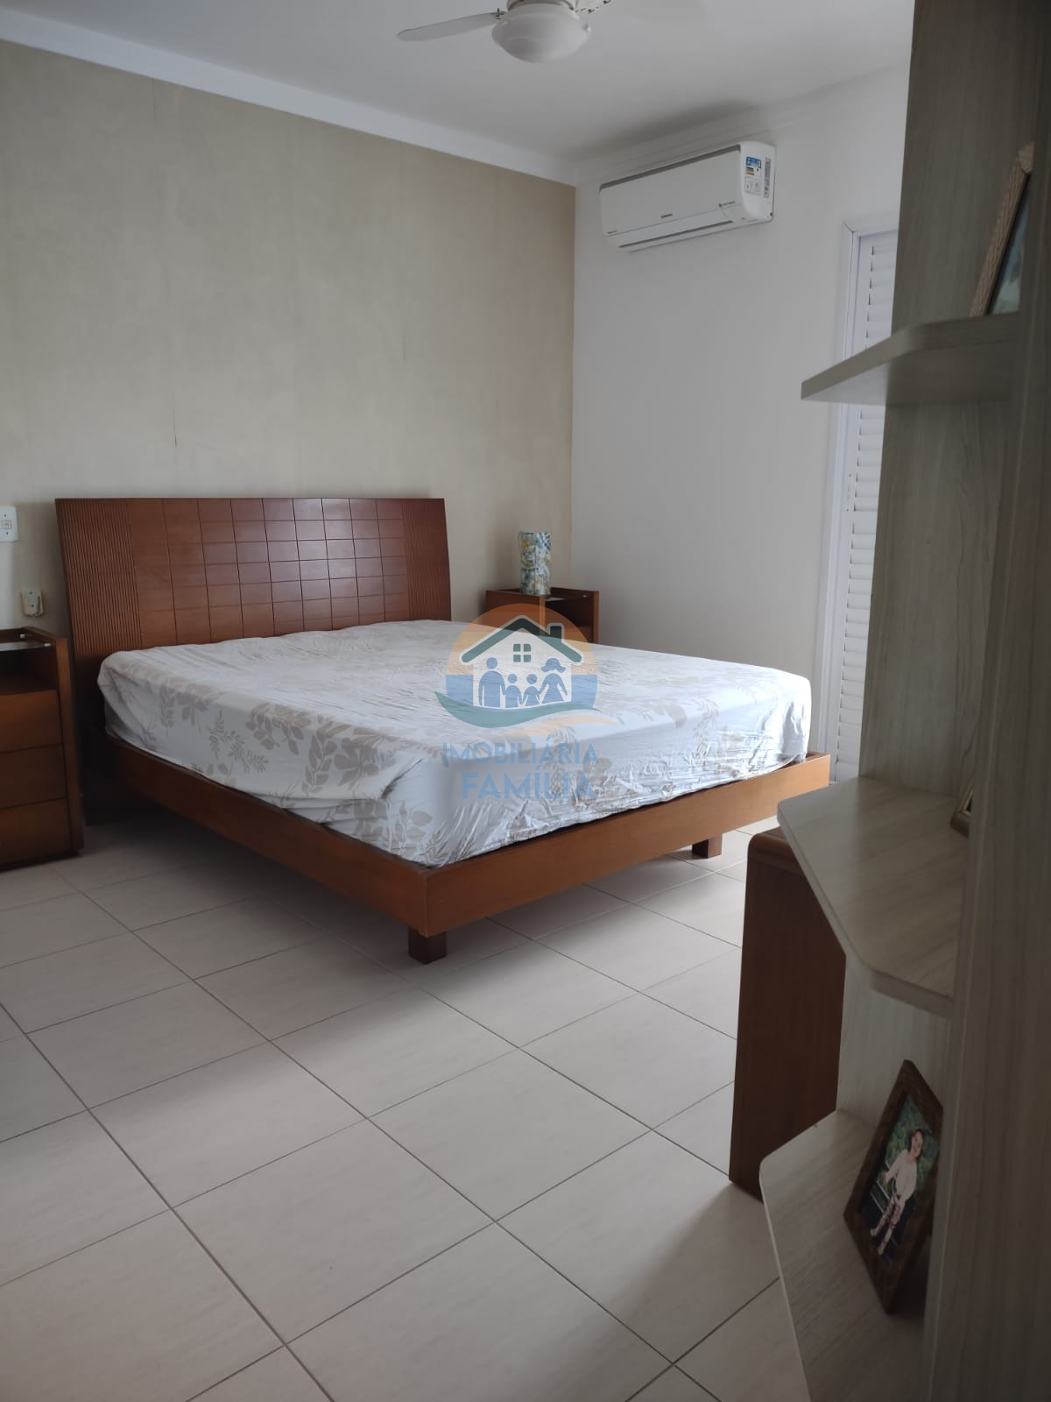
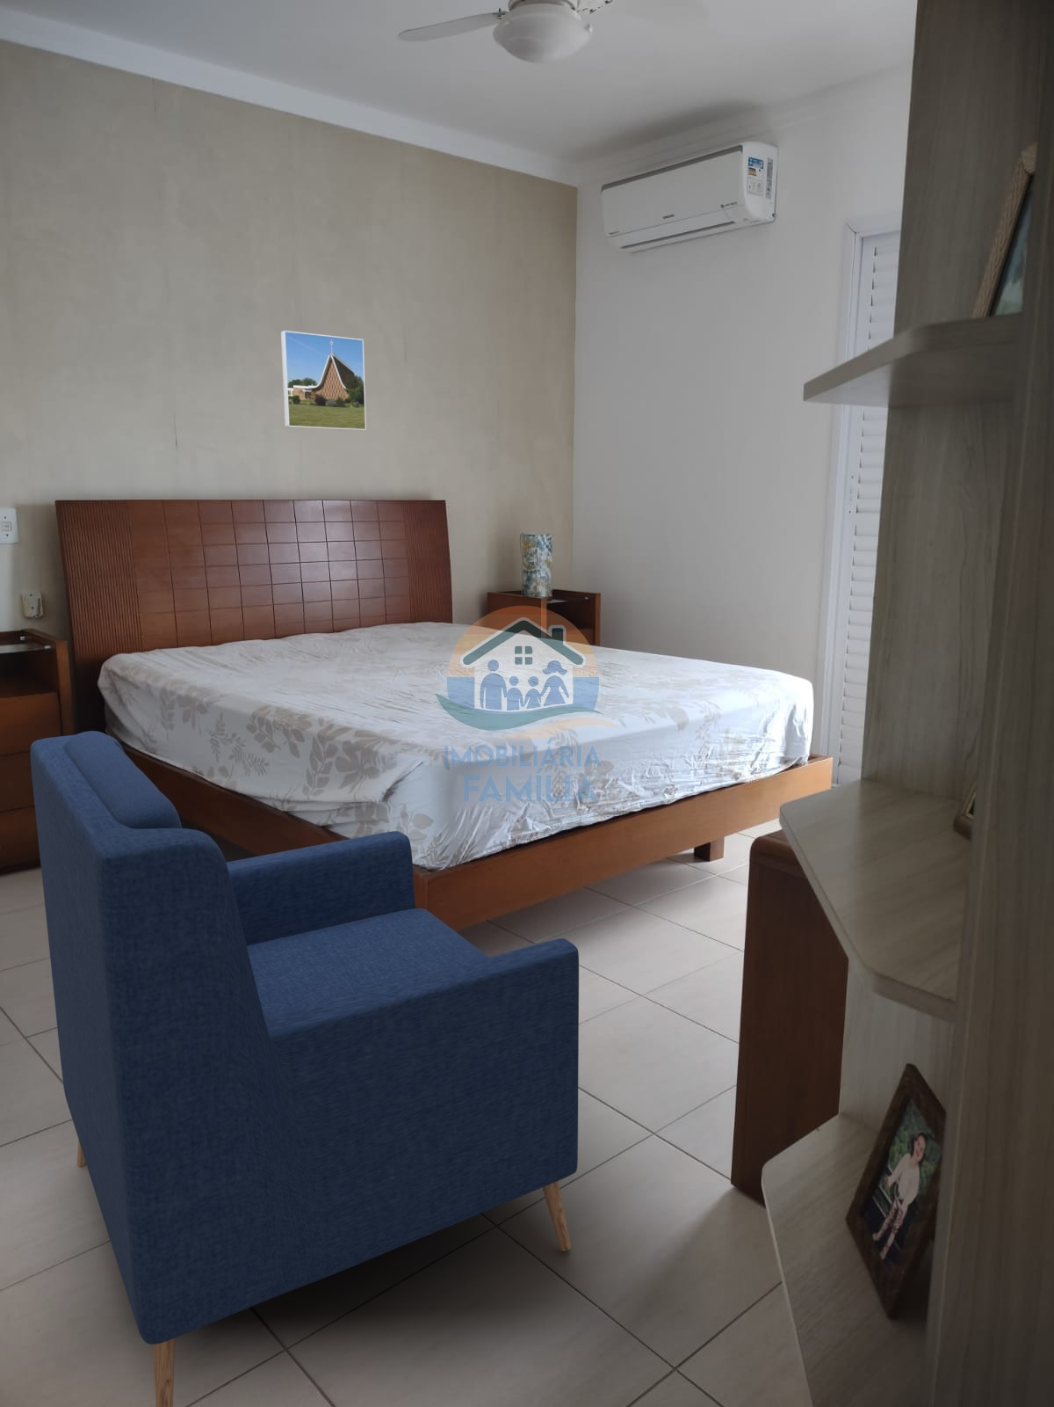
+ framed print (324, 381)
+ armchair (304, 982)
